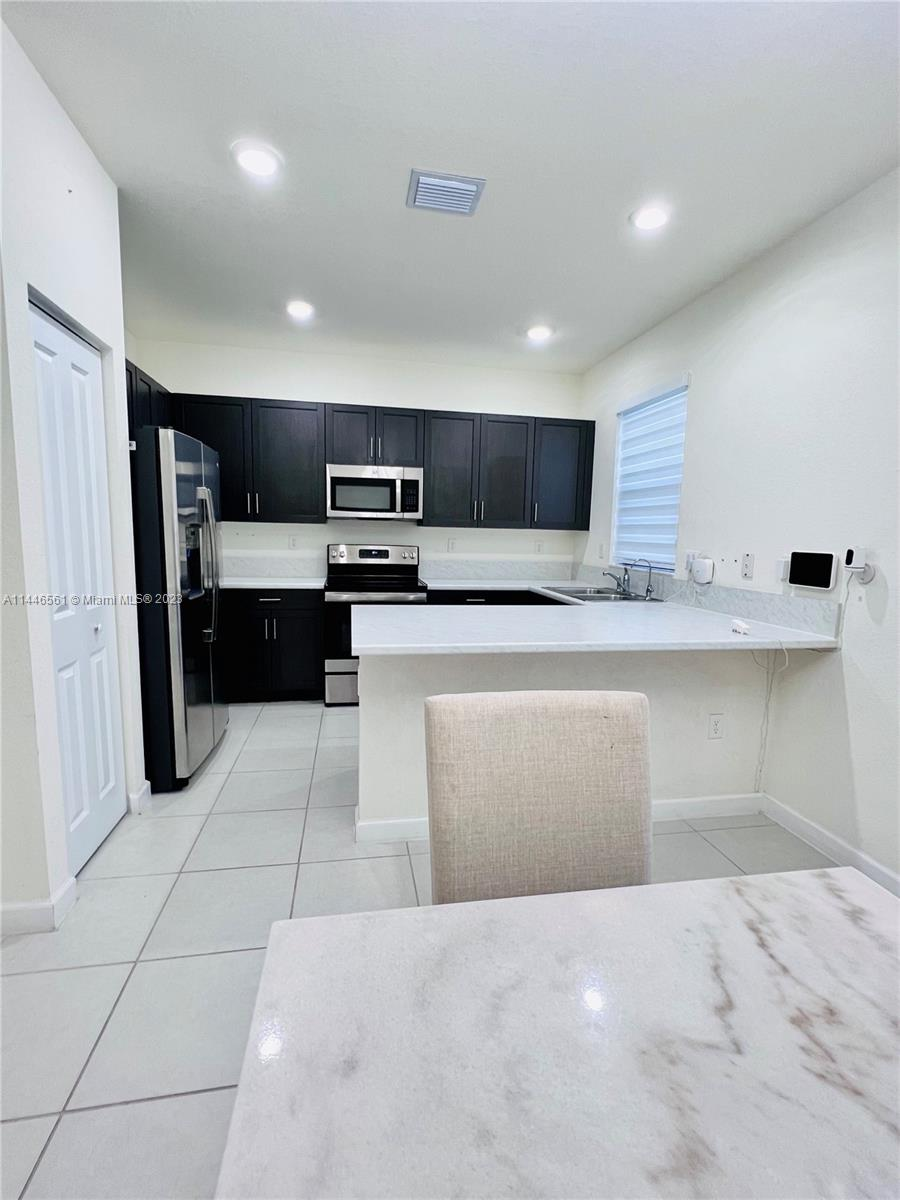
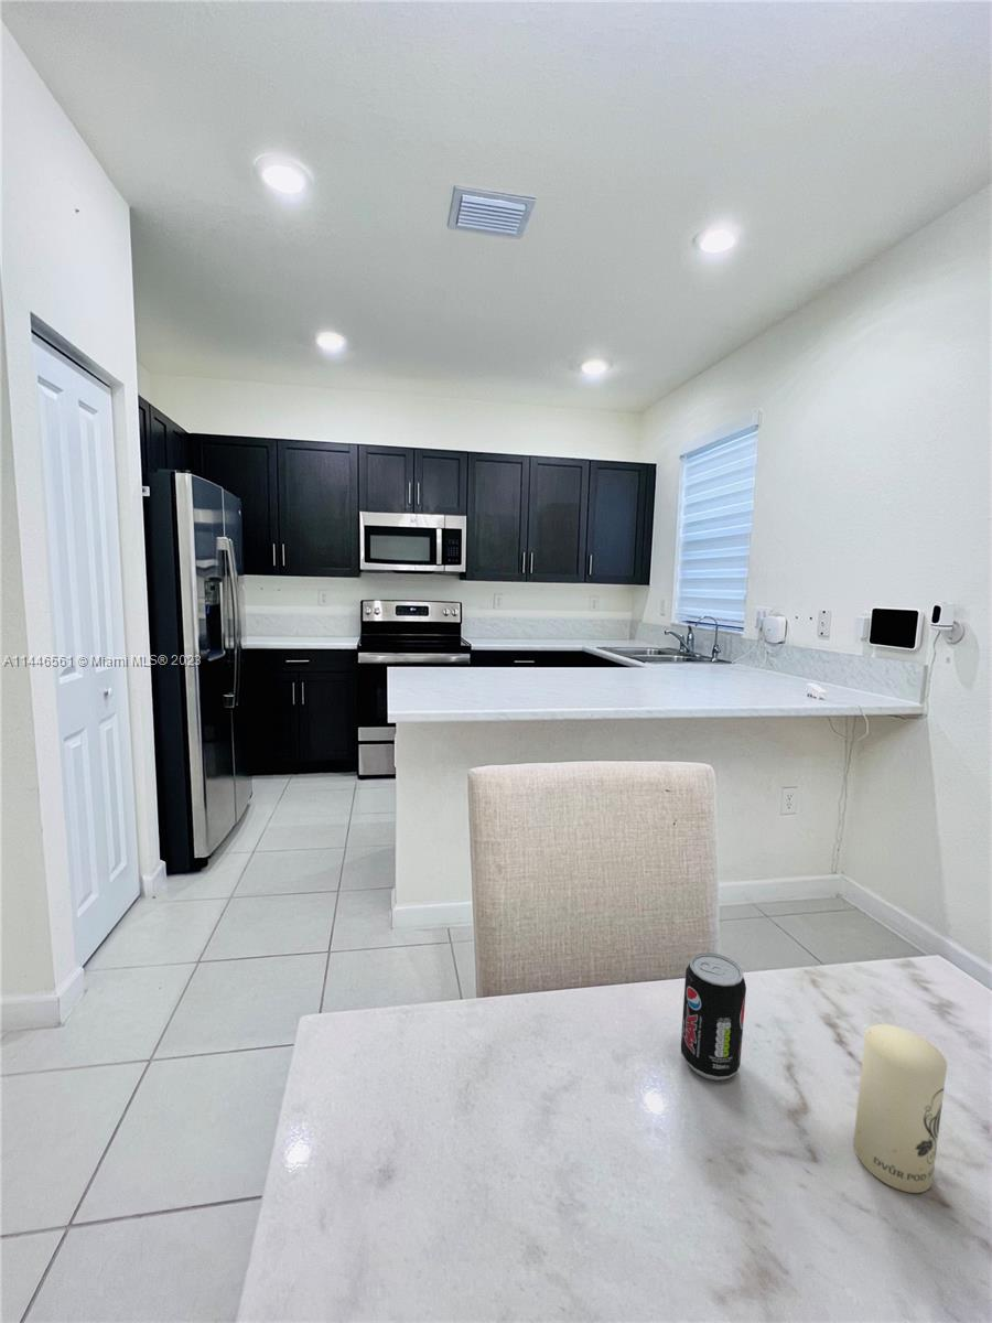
+ beverage can (712, 1014)
+ candle (897, 1105)
